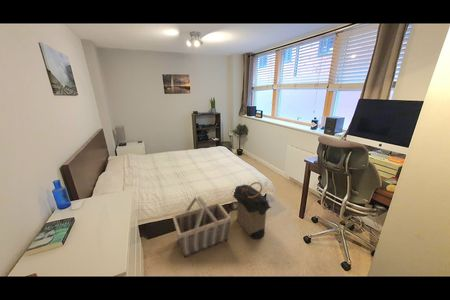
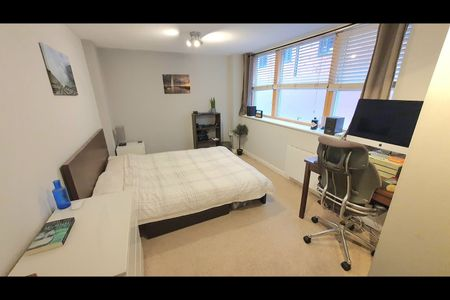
- basket (201, 221)
- laundry hamper (249, 204)
